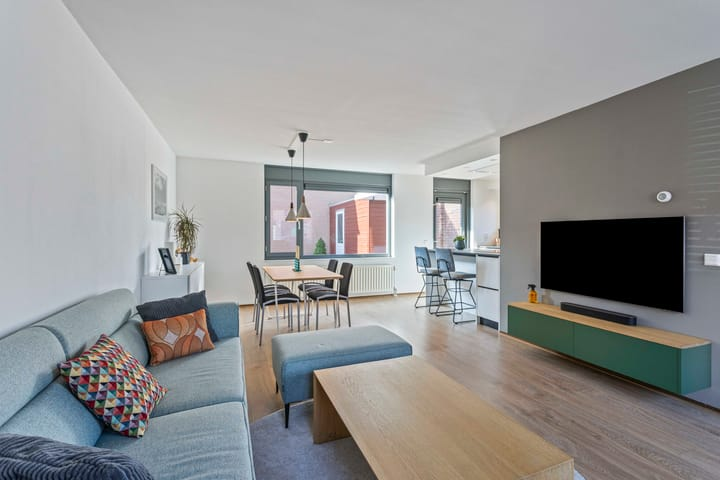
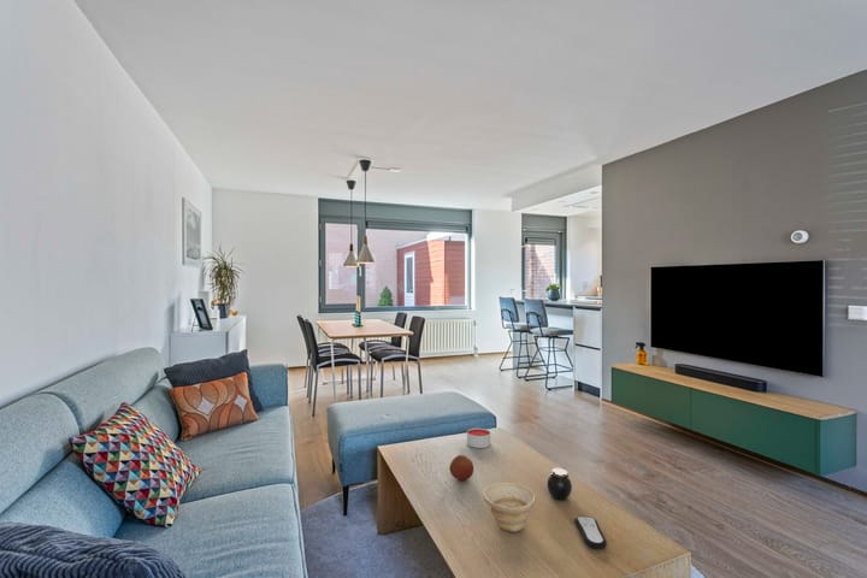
+ candle (478, 437)
+ jar (559, 483)
+ remote control (590, 531)
+ fruit (461, 467)
+ bowl (508, 509)
